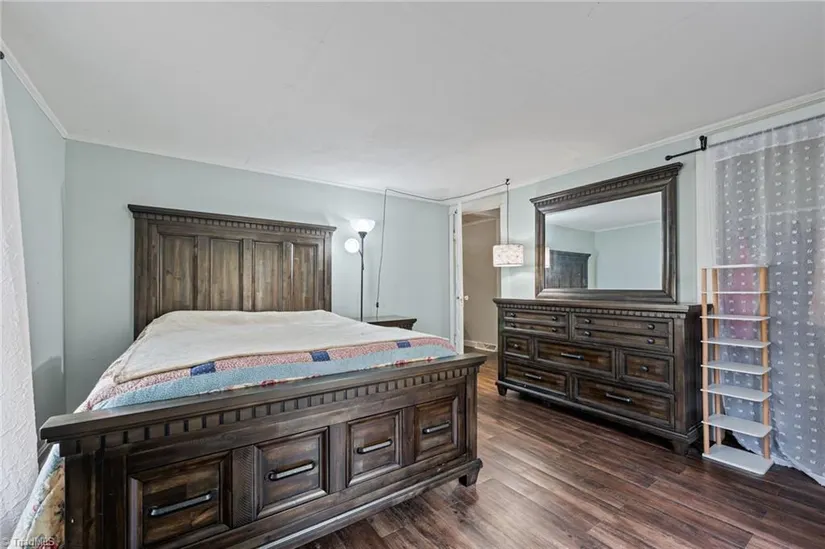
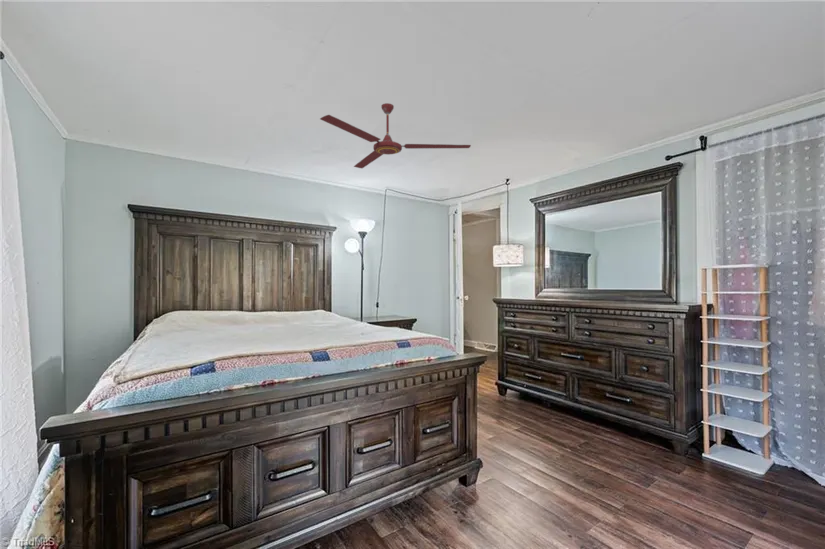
+ ceiling fan (396, 142)
